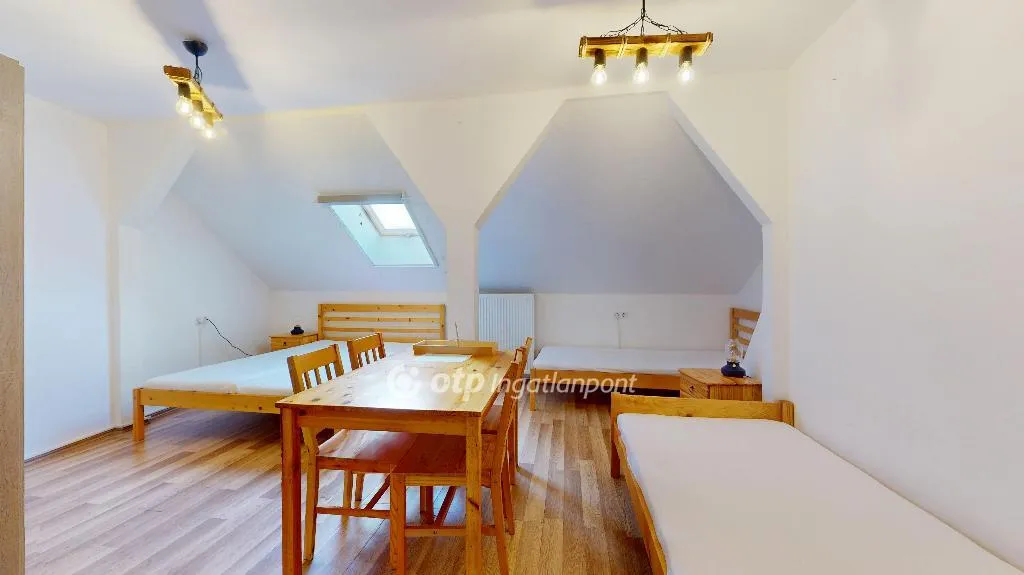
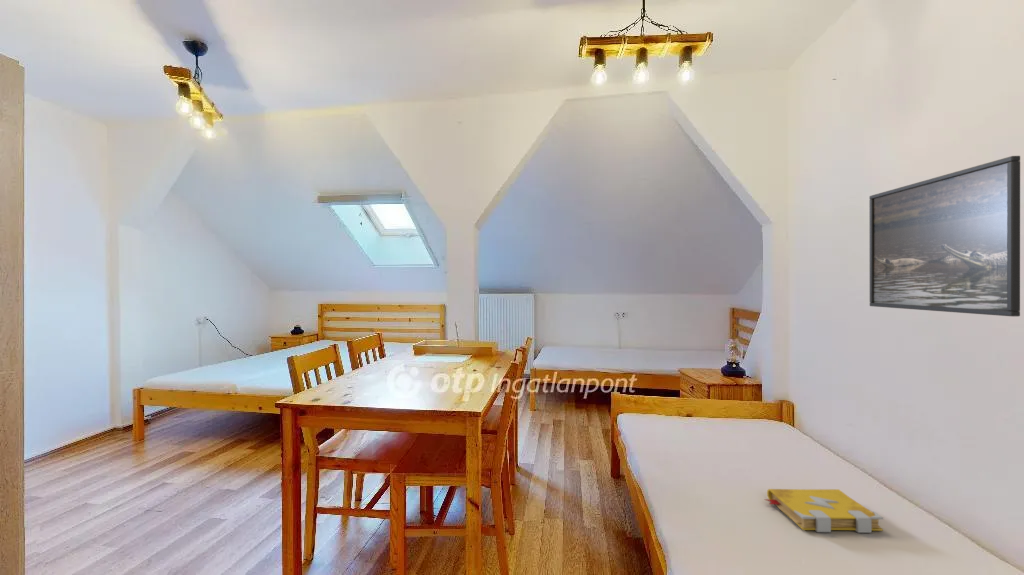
+ spell book (818, 507)
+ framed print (930, 245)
